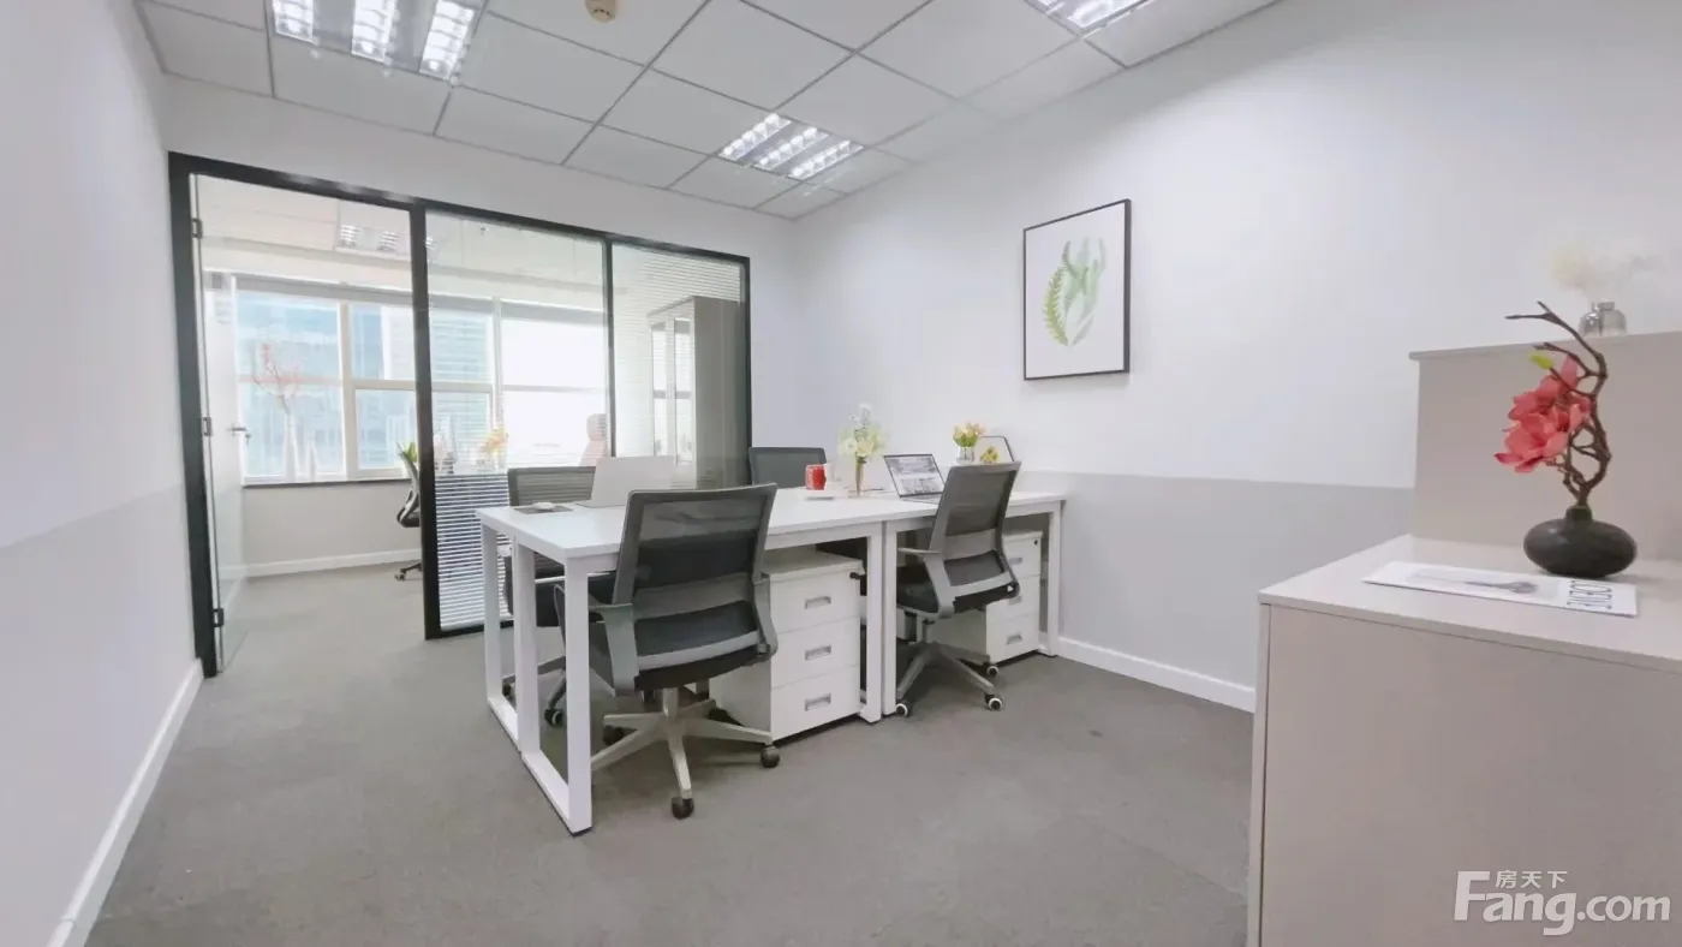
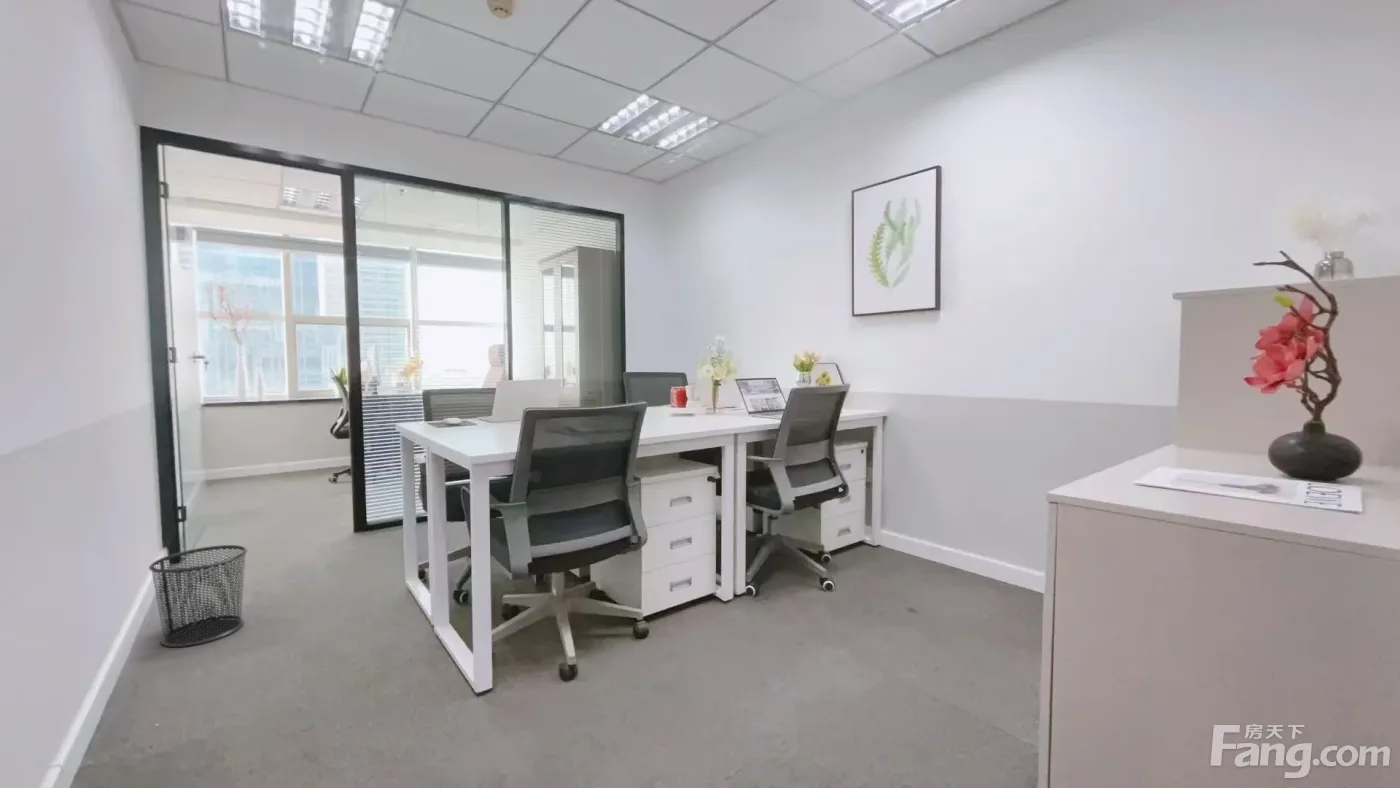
+ waste bin (202, 594)
